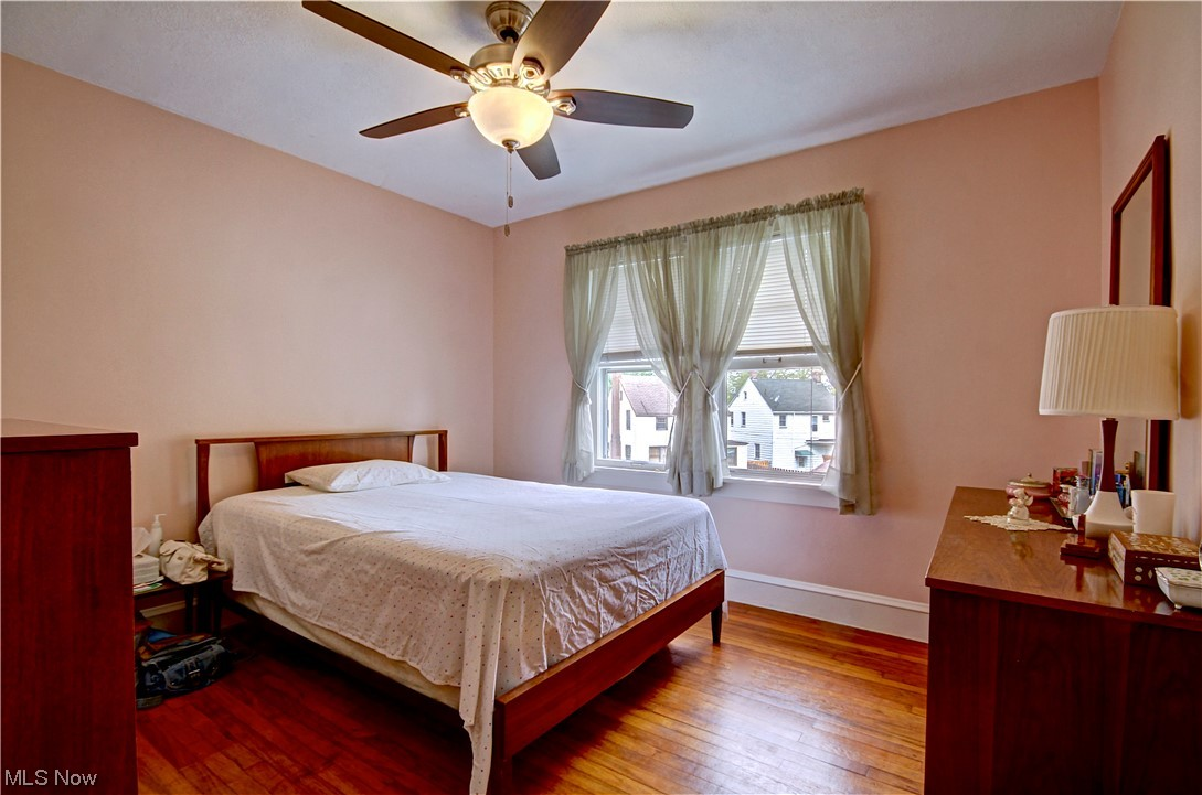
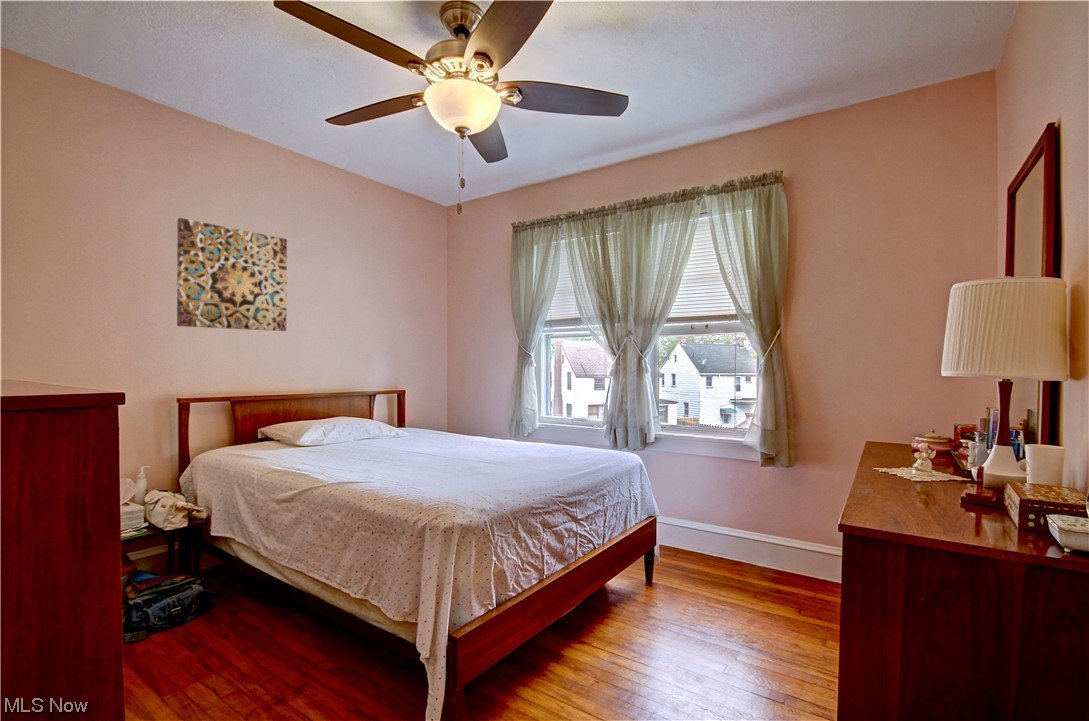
+ wall art (236, 279)
